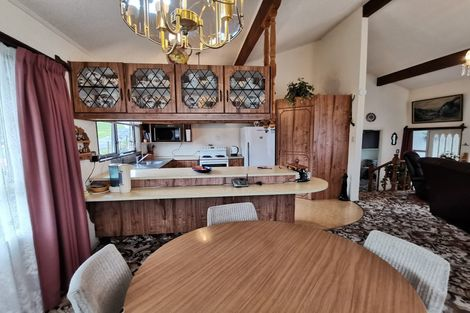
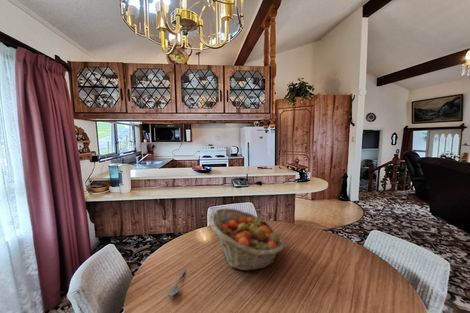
+ fruit basket (245, 234)
+ spoon (177, 281)
